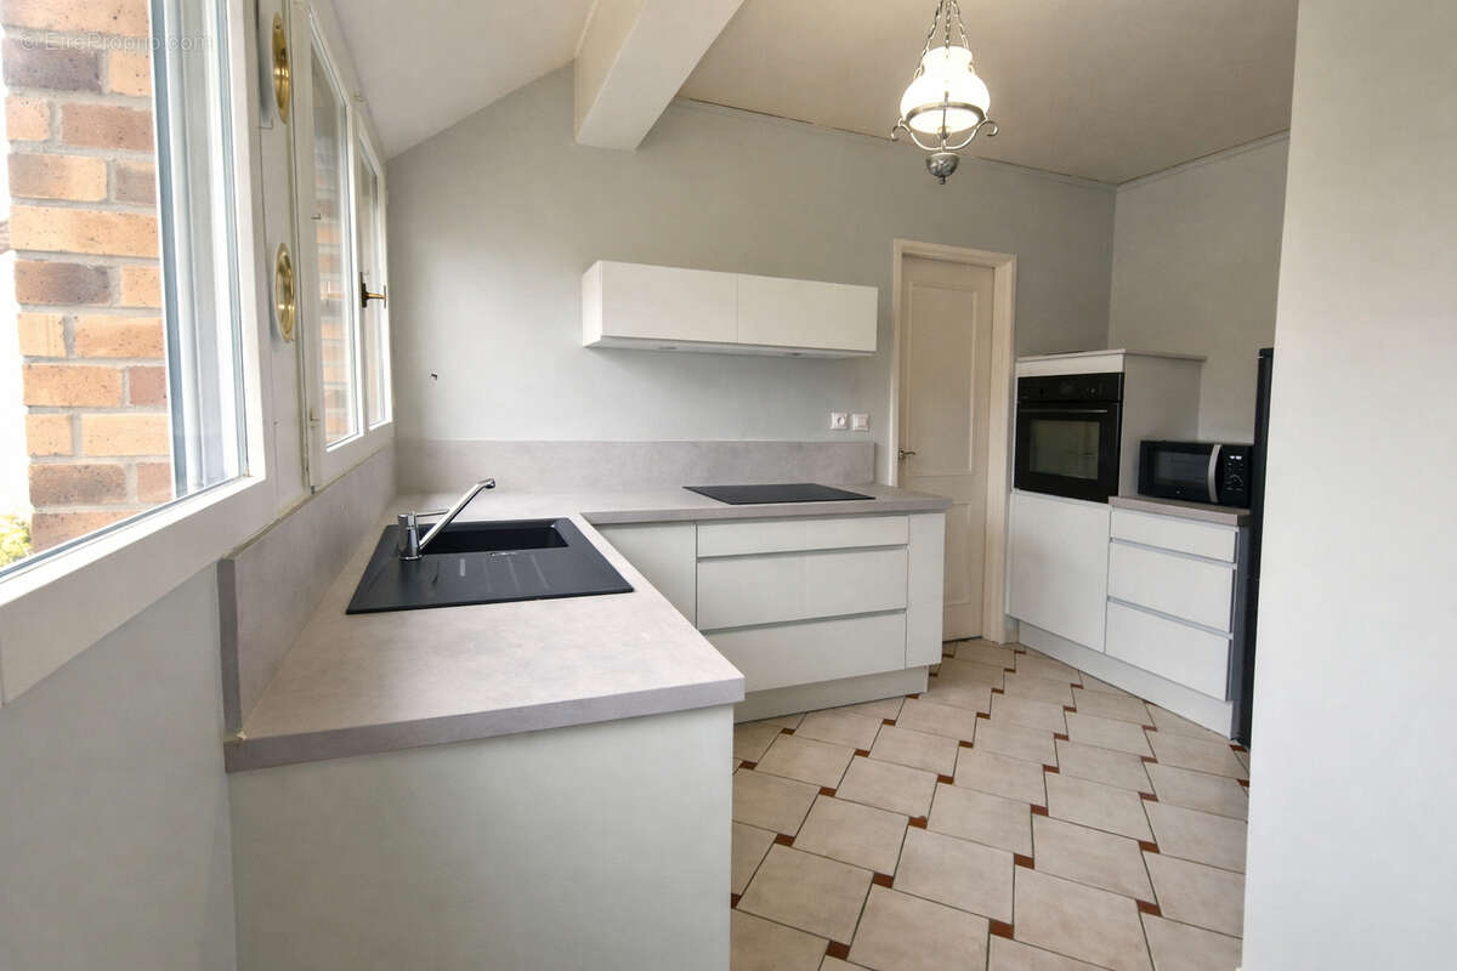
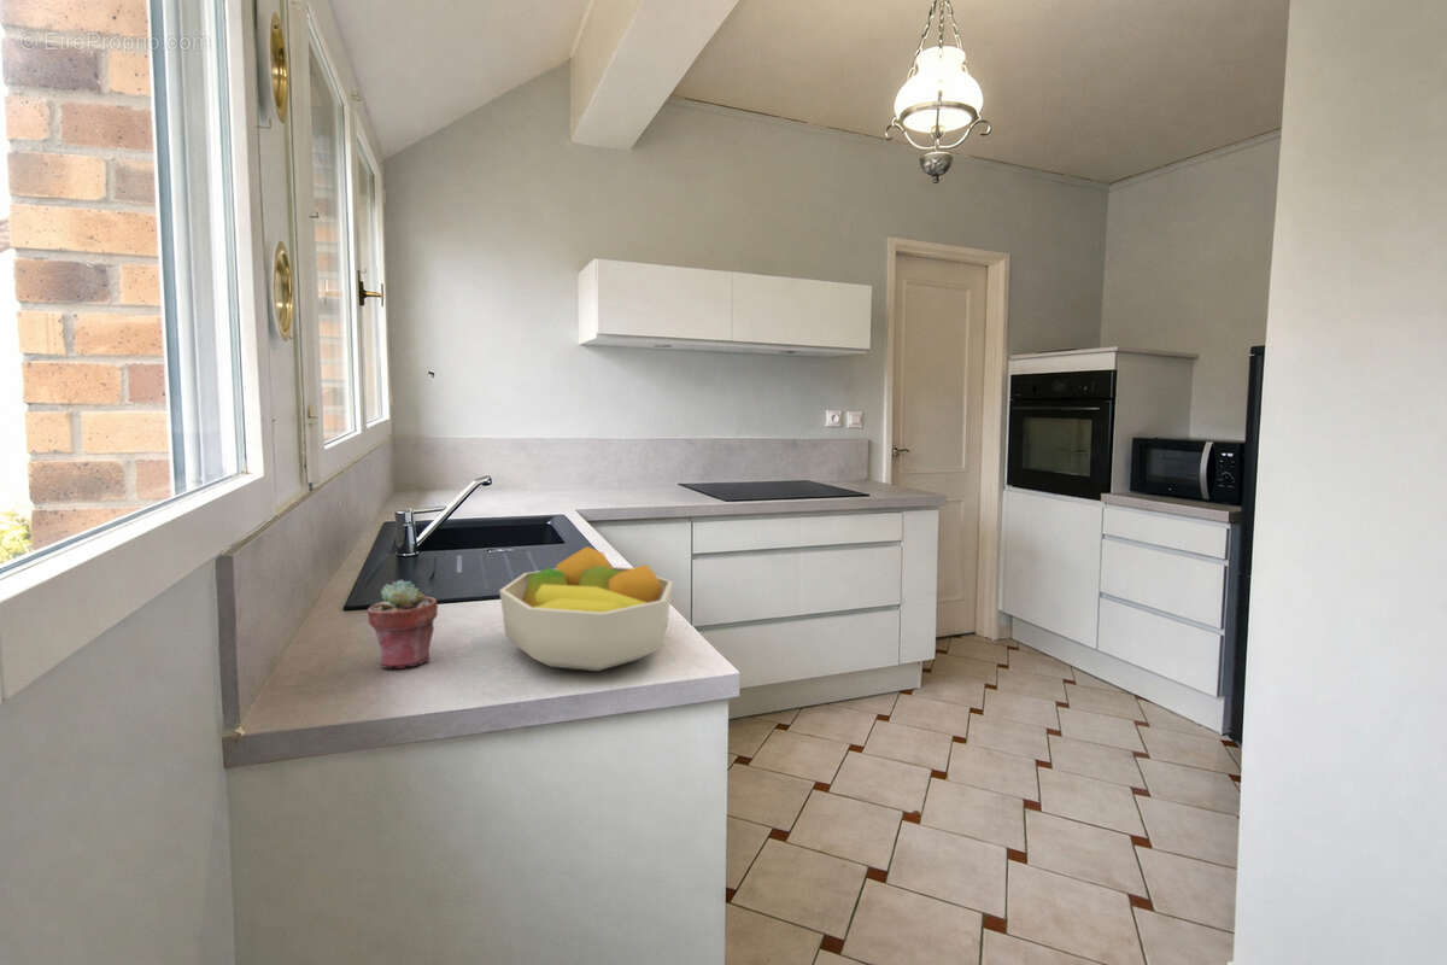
+ potted succulent (403, 620)
+ fruit bowl (588, 602)
